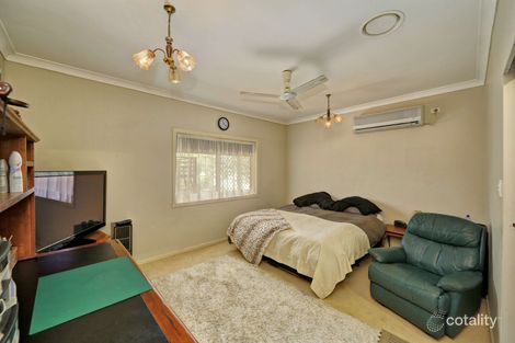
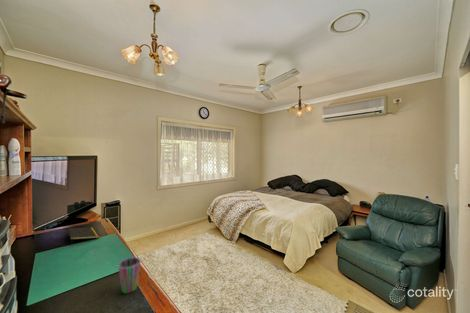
+ cup (129, 275)
+ notepad (83, 233)
